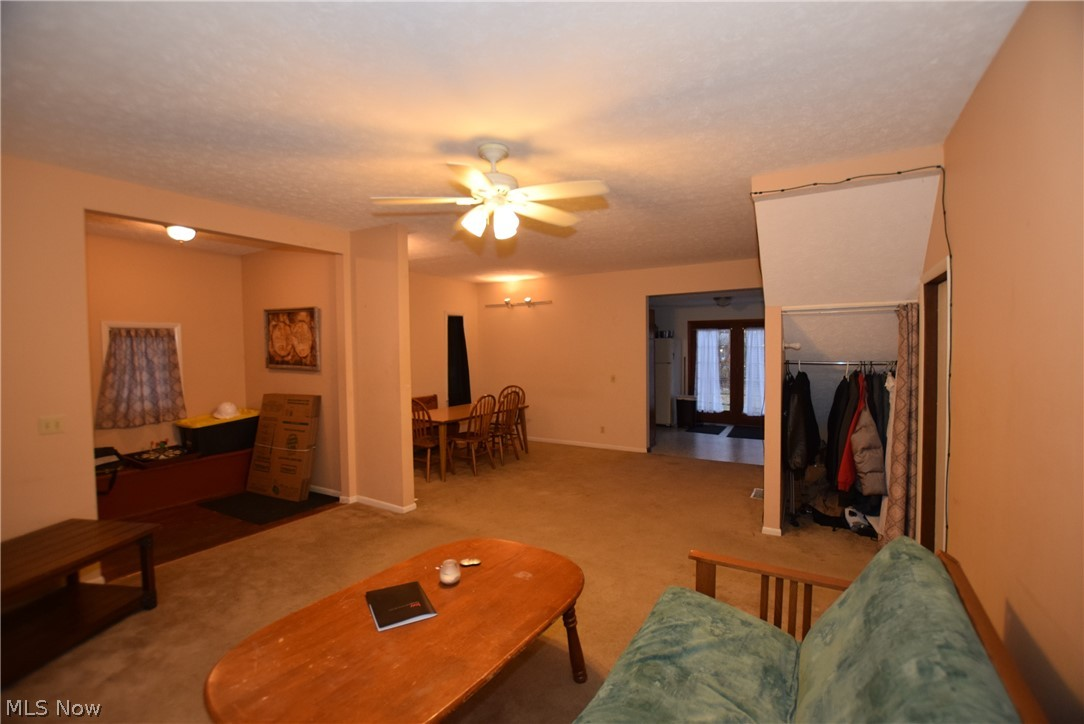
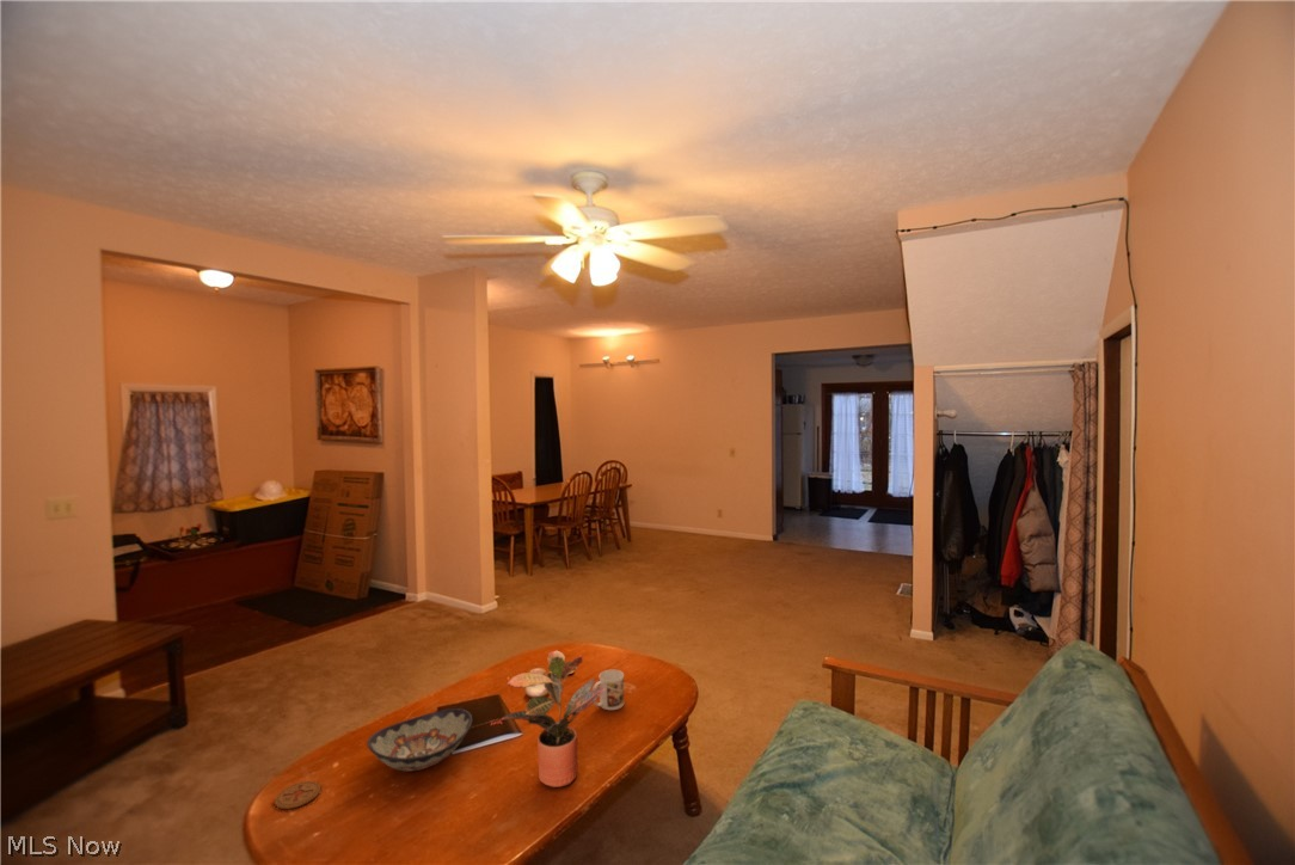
+ potted plant (558, 706)
+ decorative bowl (422, 744)
+ coaster (297, 795)
+ mug (607, 691)
